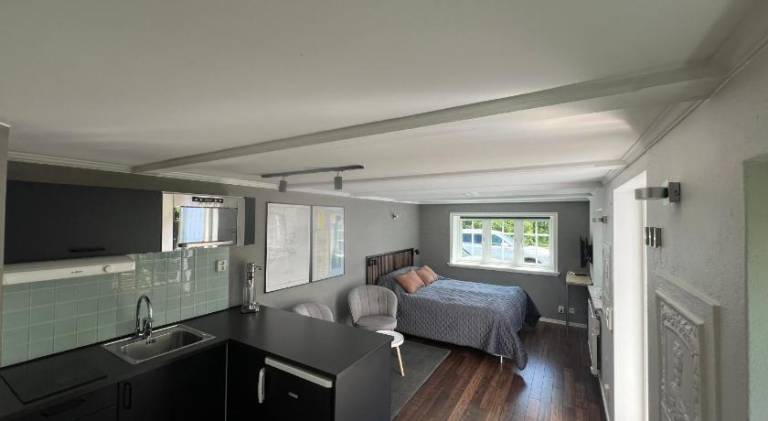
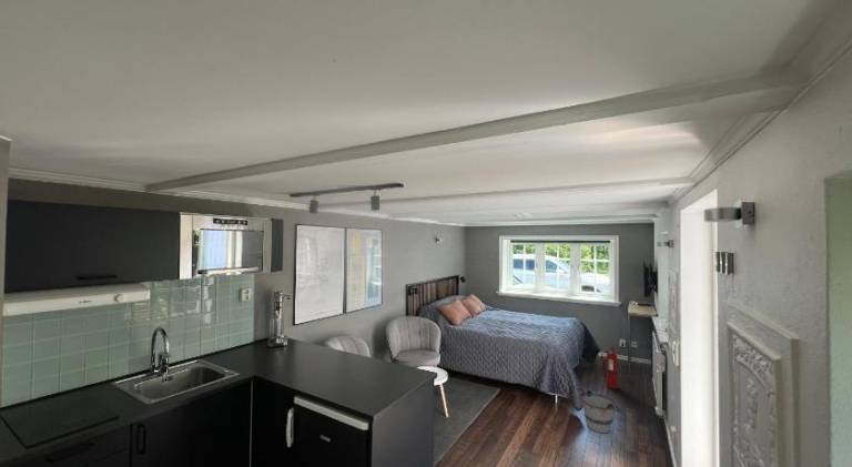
+ bucket (601, 410)
+ fire extinguisher (610, 366)
